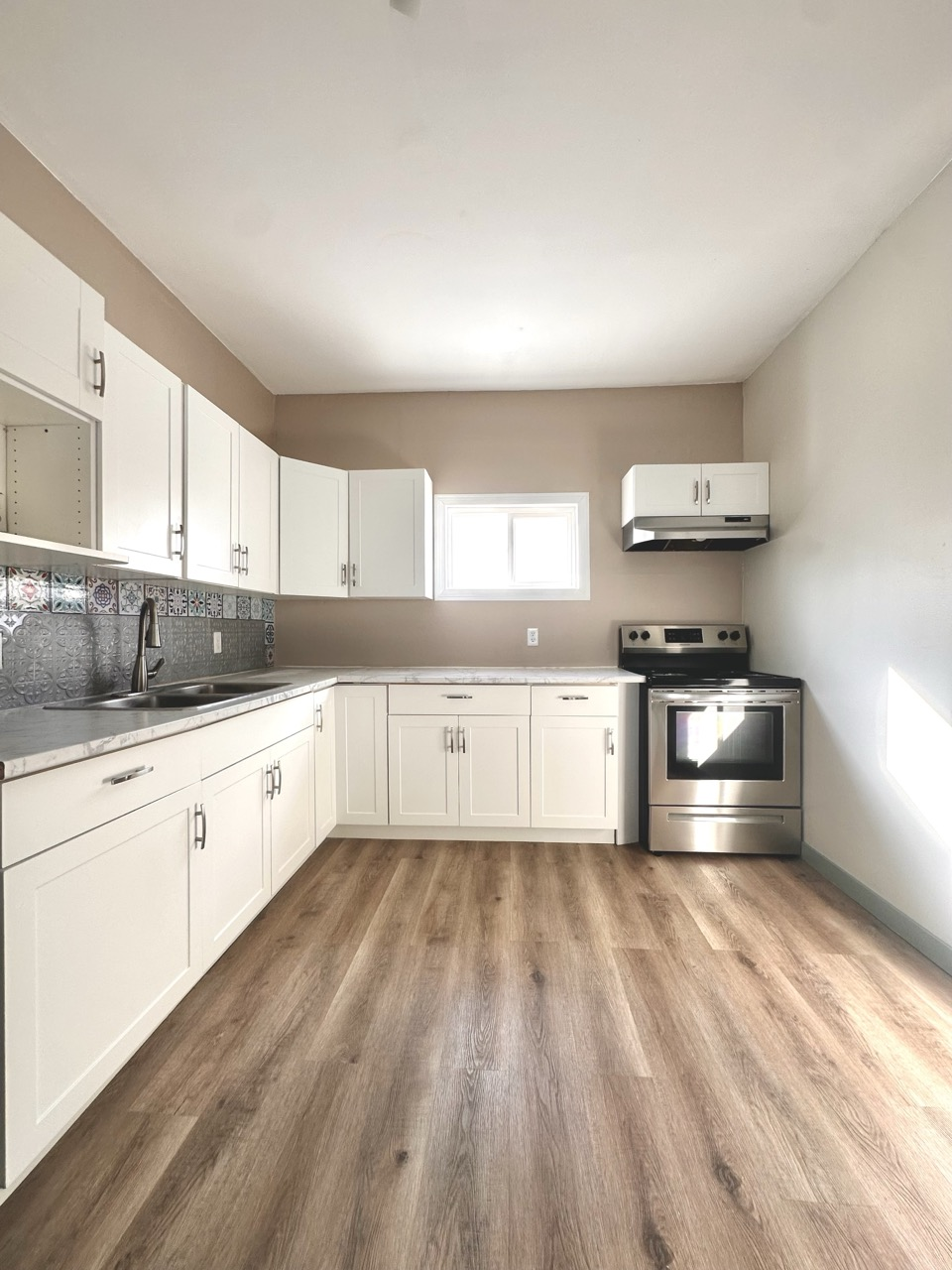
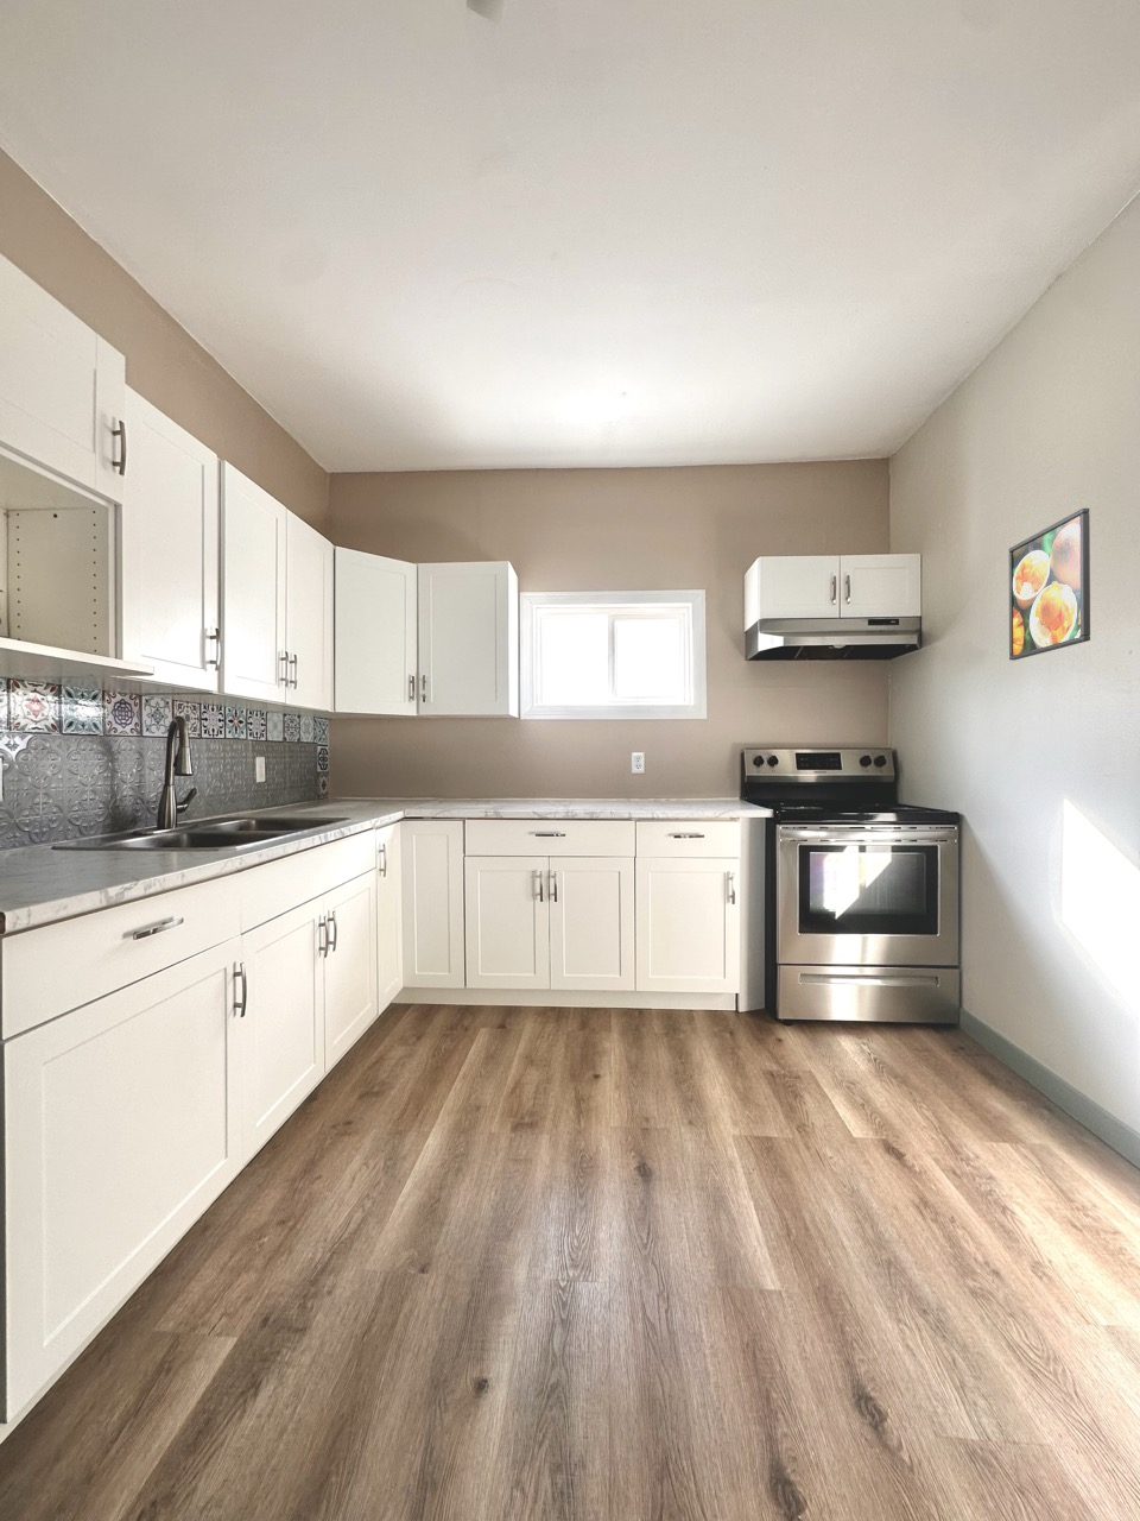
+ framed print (1045, 590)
